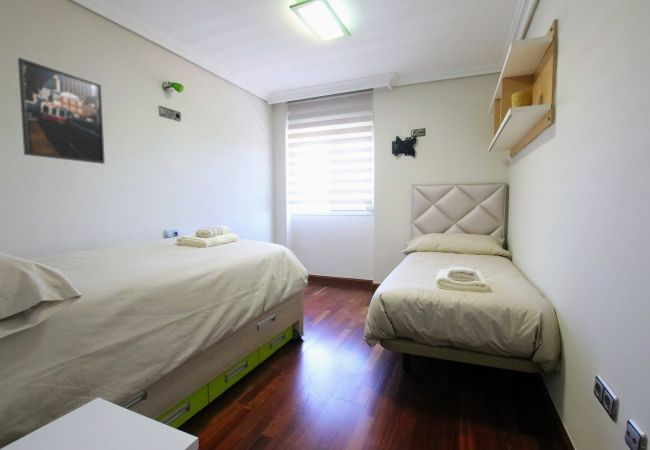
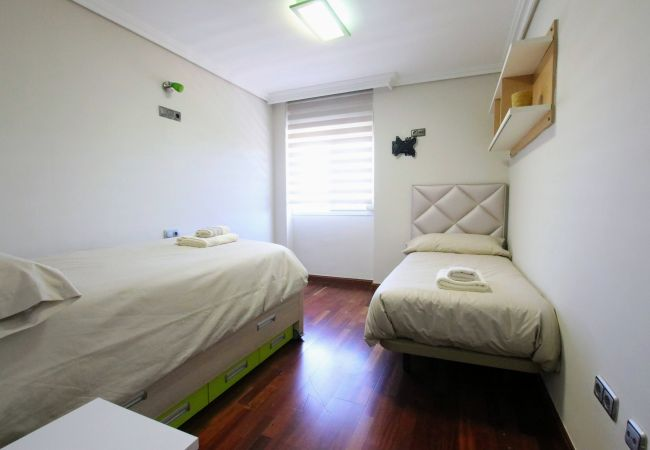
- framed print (66, 116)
